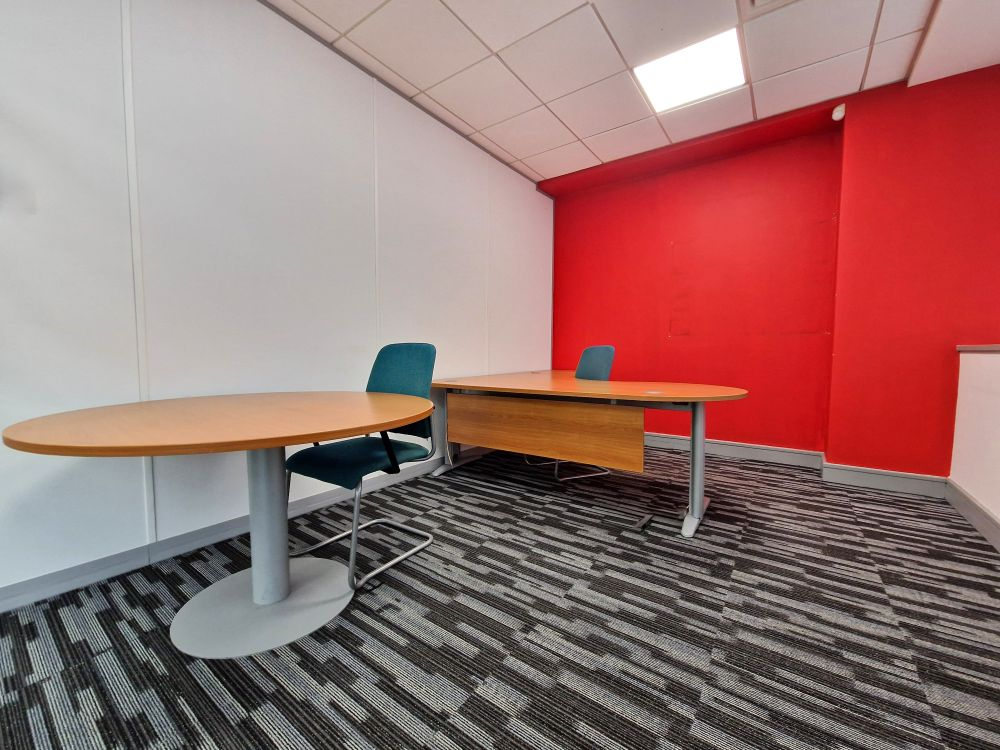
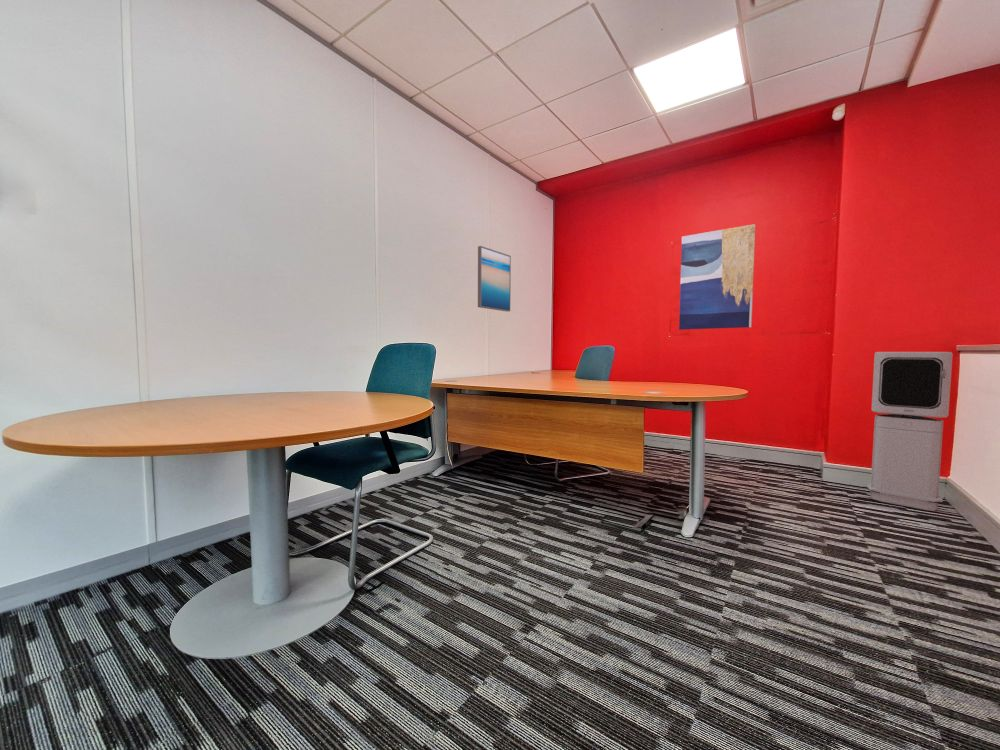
+ wall art (494, 280)
+ wall art (715, 280)
+ air purifier (906, 426)
